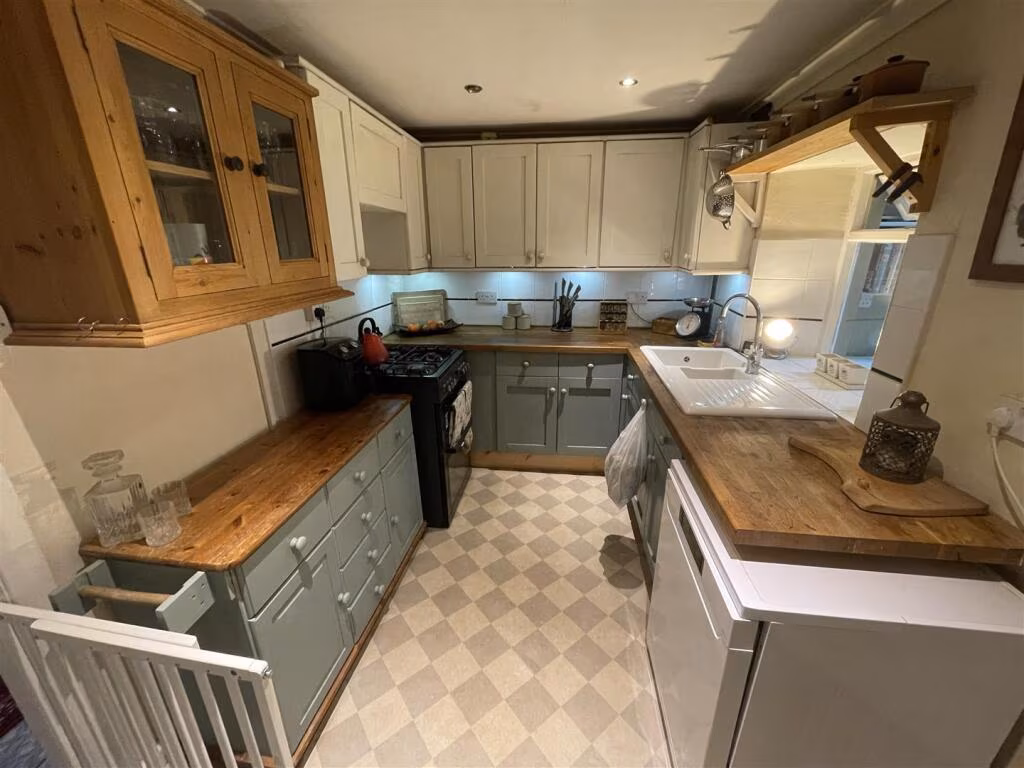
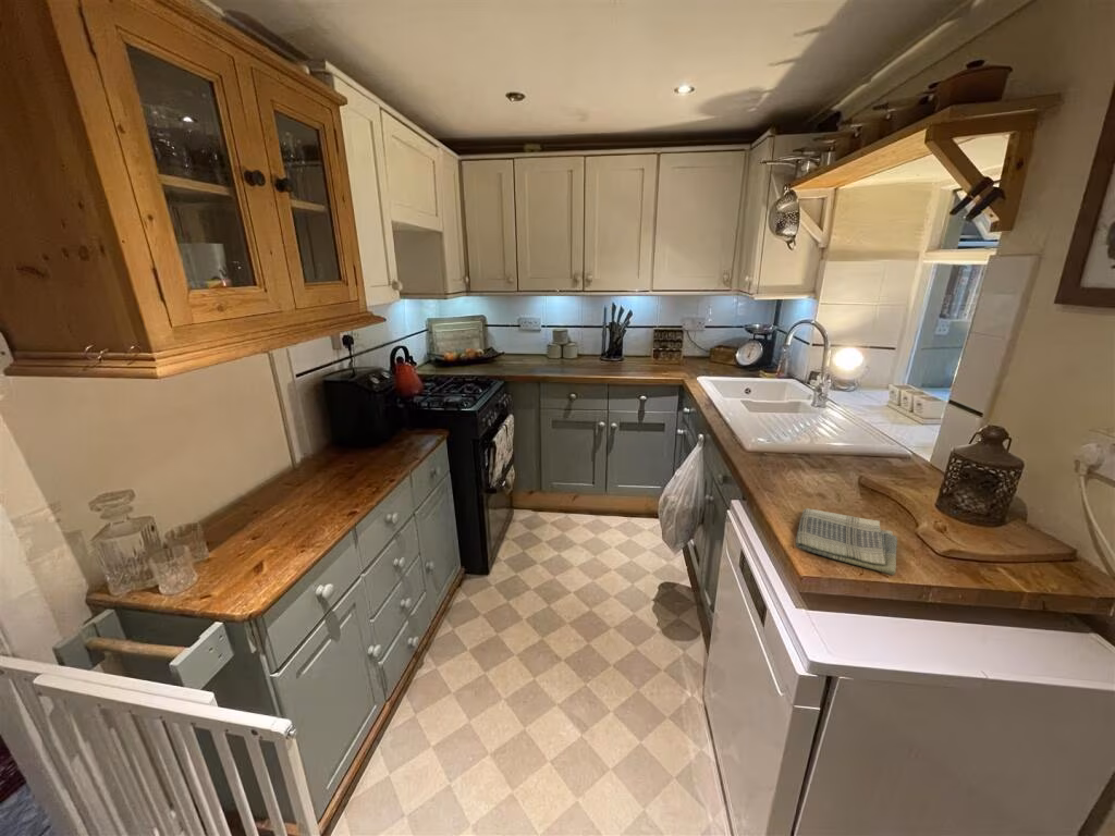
+ dish towel (845, 536)
